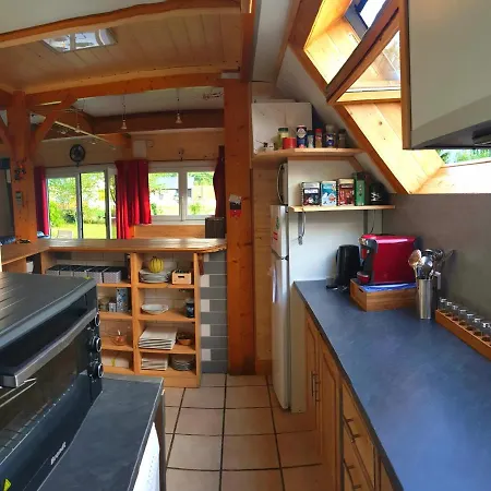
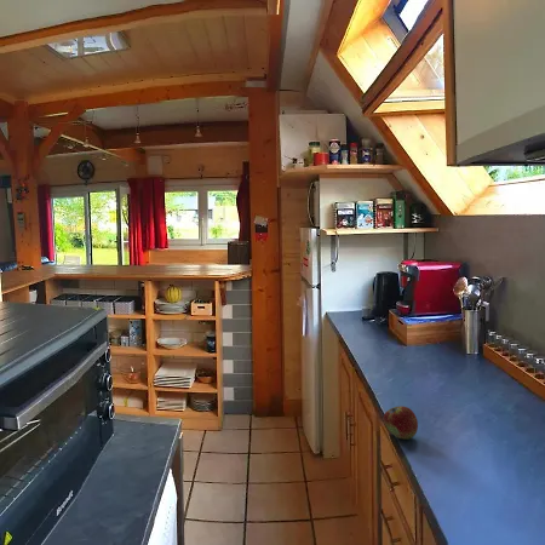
+ fruit (400, 421)
